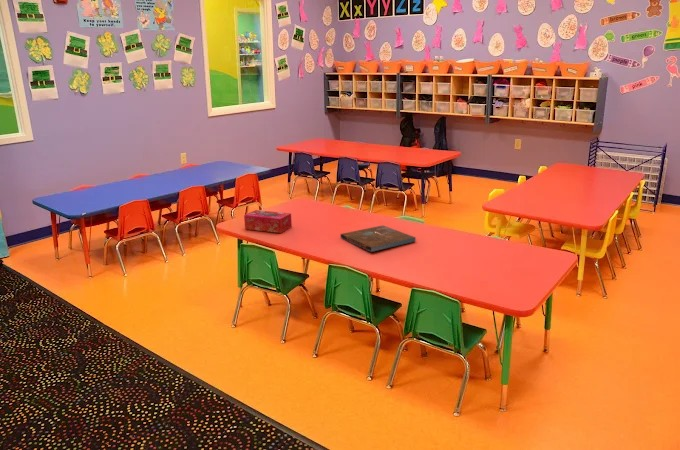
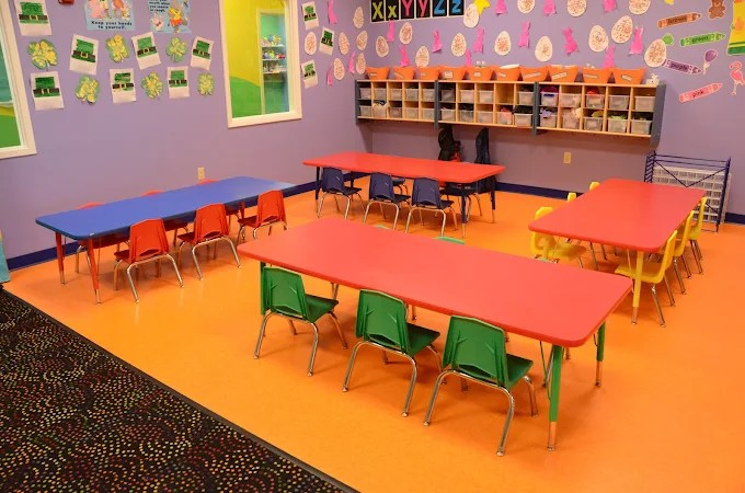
- tissue box (268, 221)
- board game (377, 236)
